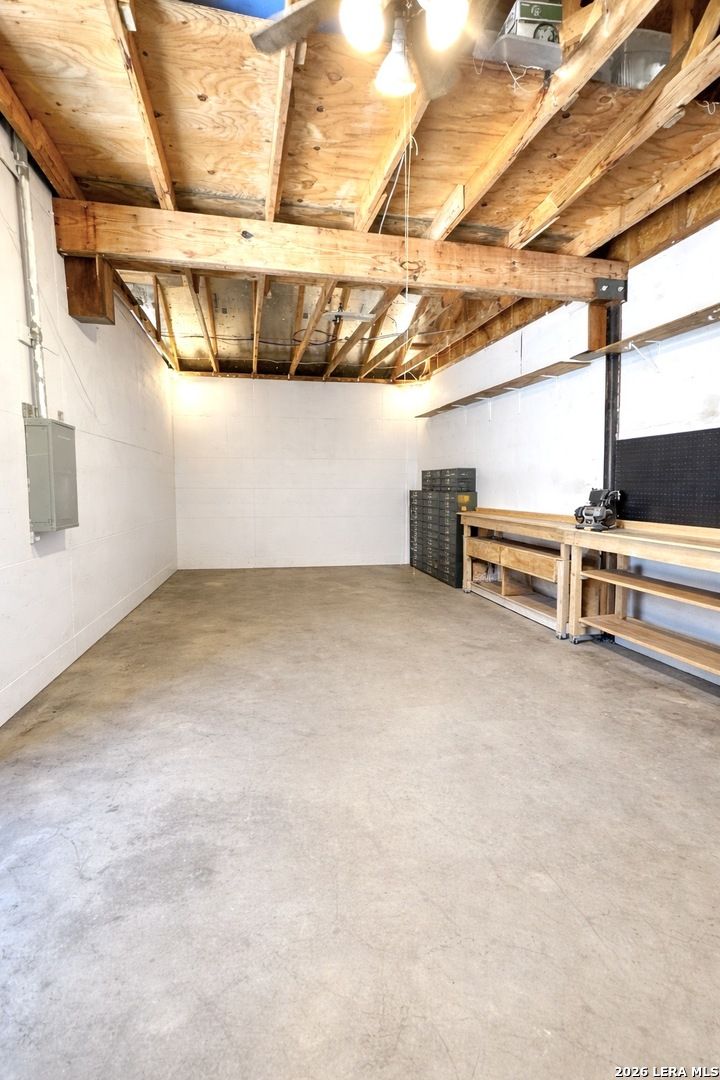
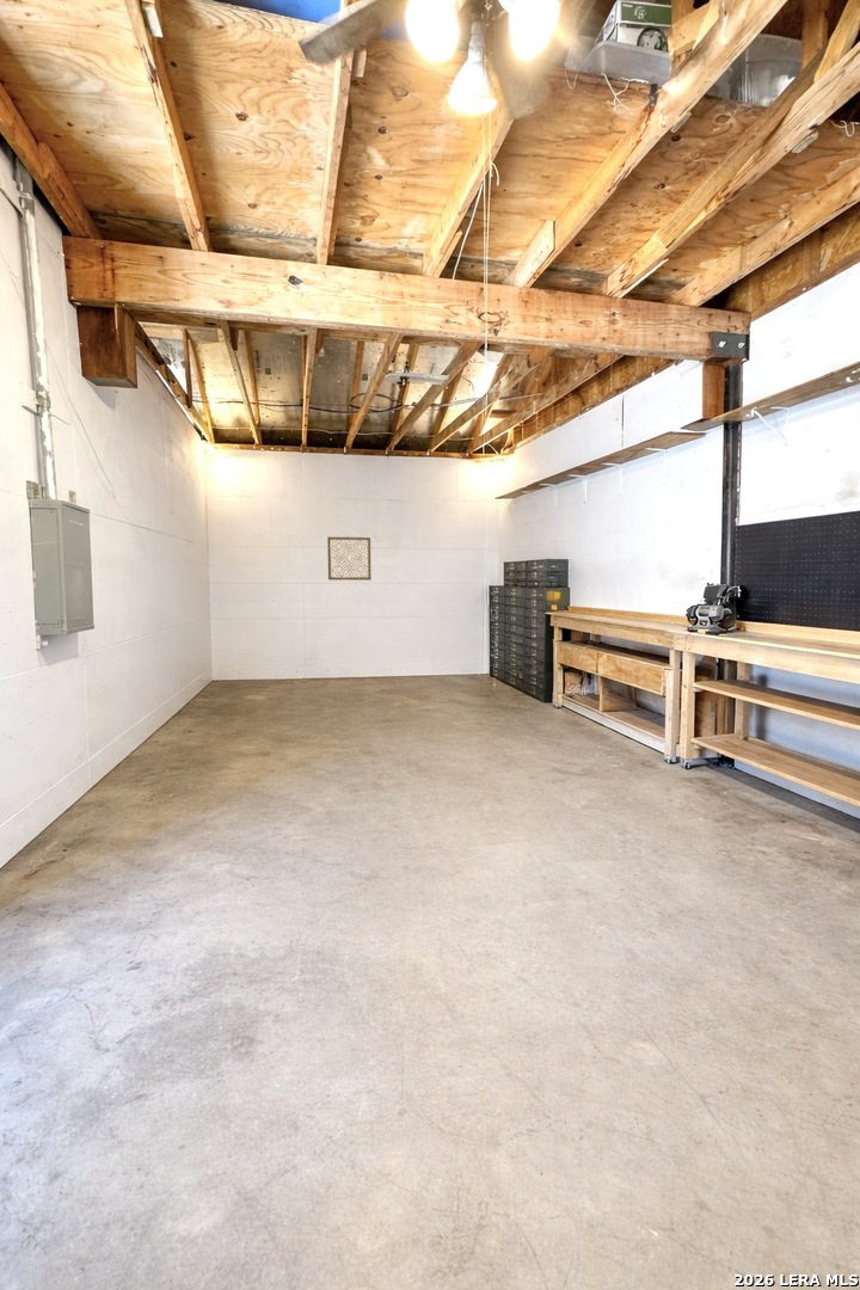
+ wall art (348, 559)
